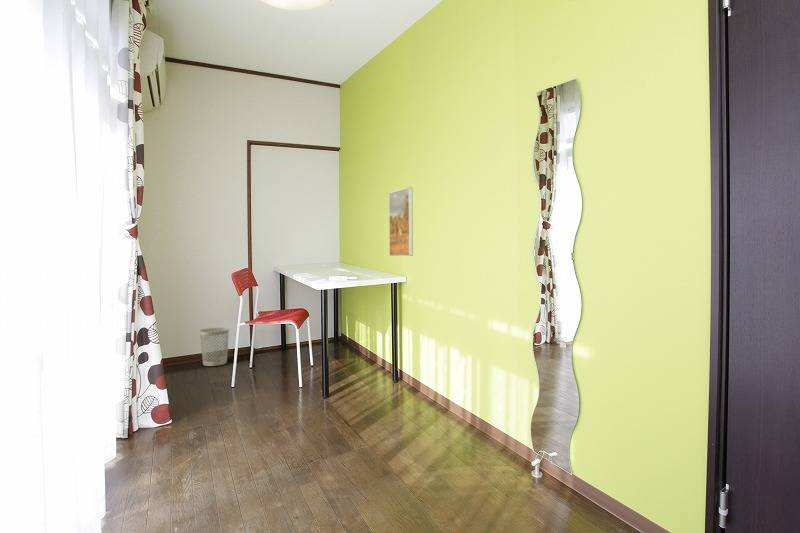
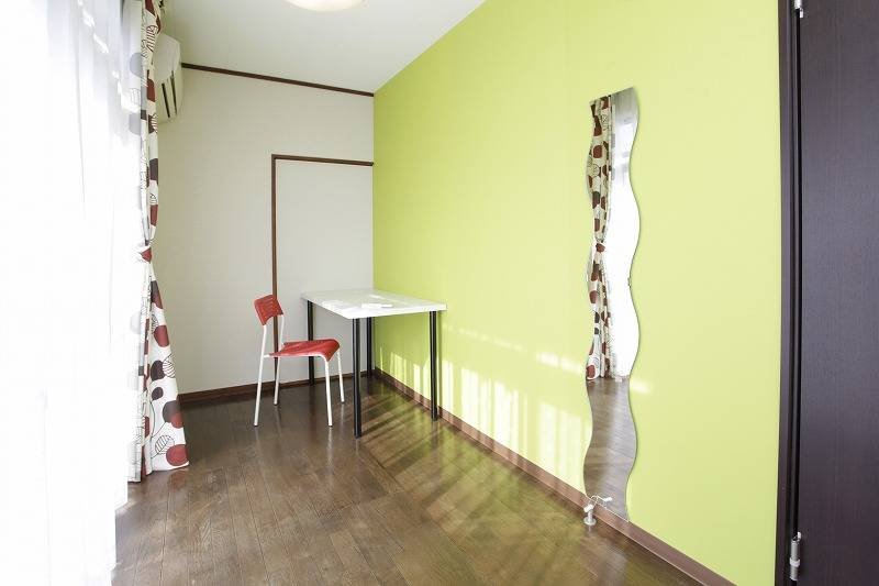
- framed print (400, 223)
- wastebasket (214, 346)
